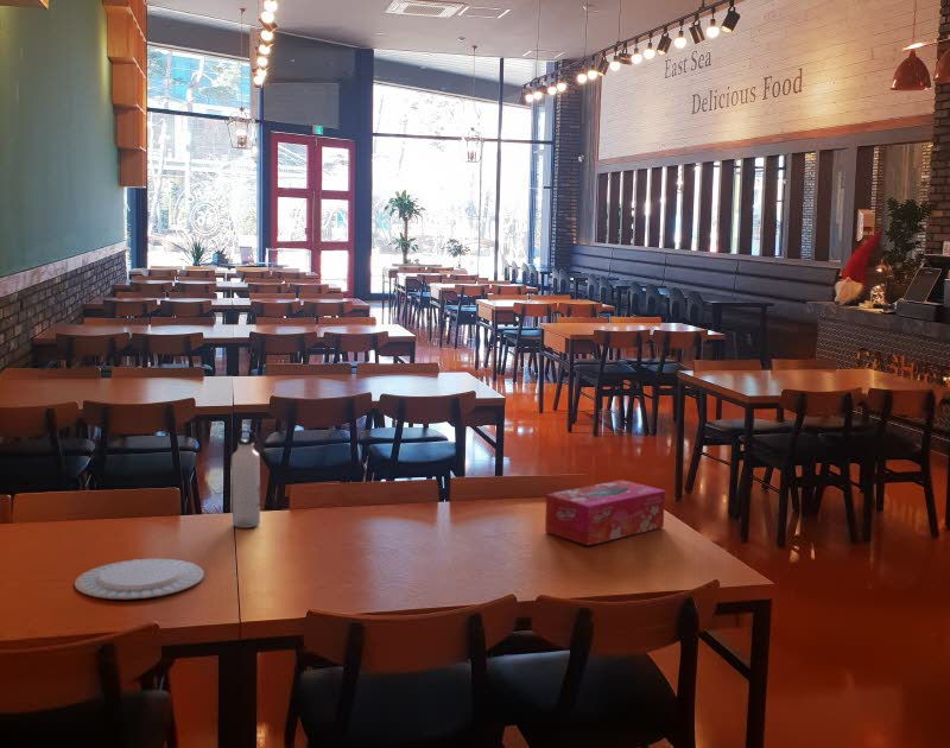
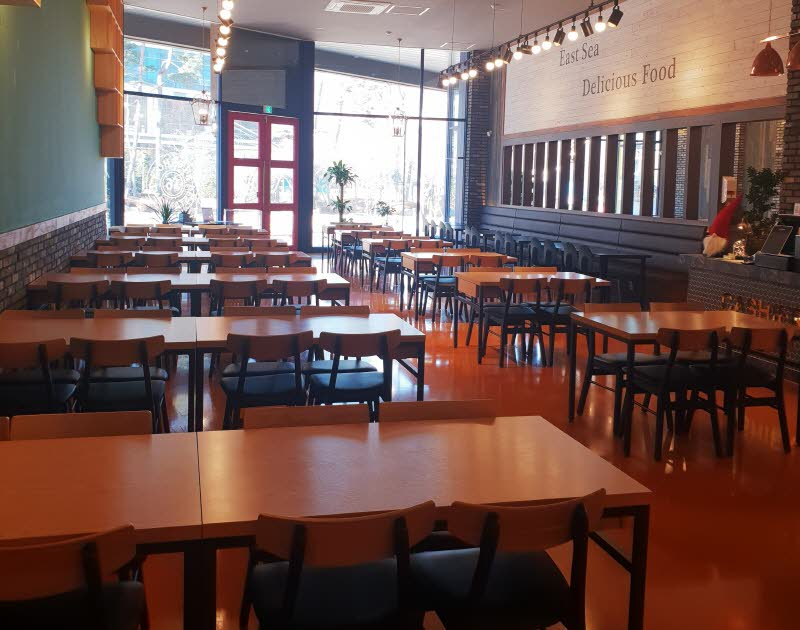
- water bottle (246, 477)
- chinaware (140, 575)
- tissue box (606, 511)
